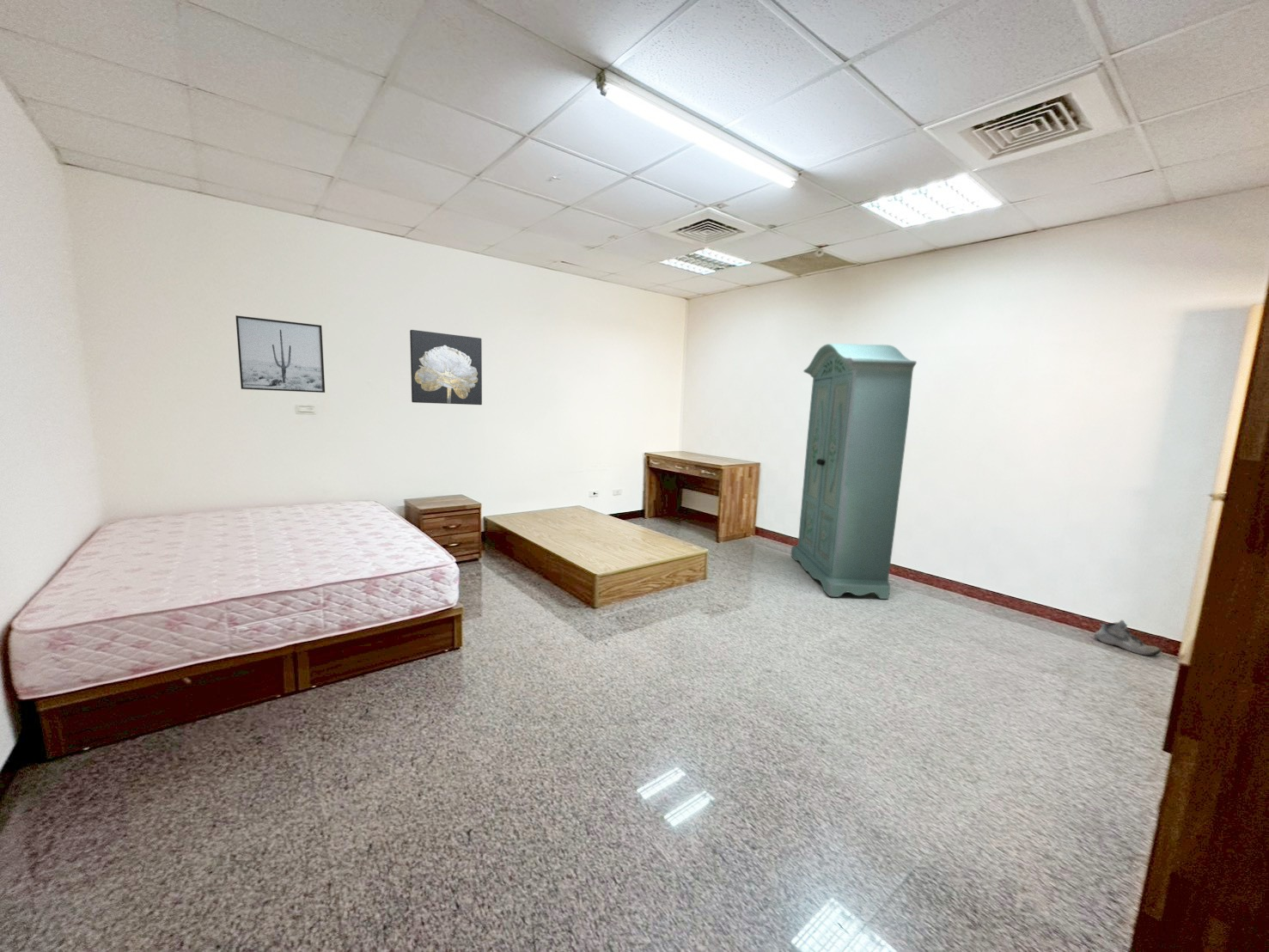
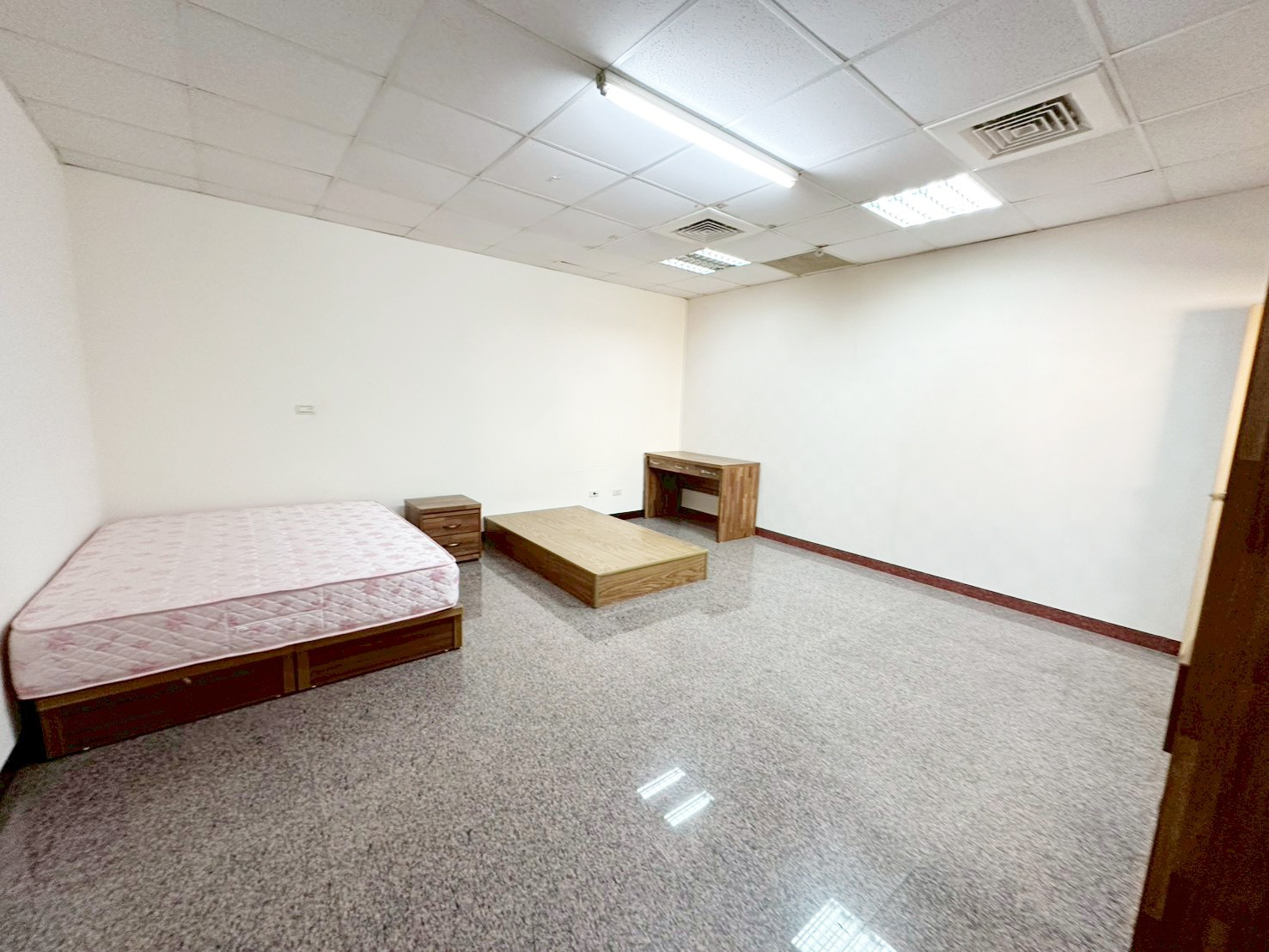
- wall art (447, 369)
- shoe (1127, 635)
- wardrobe (843, 463)
- wall art (282, 356)
